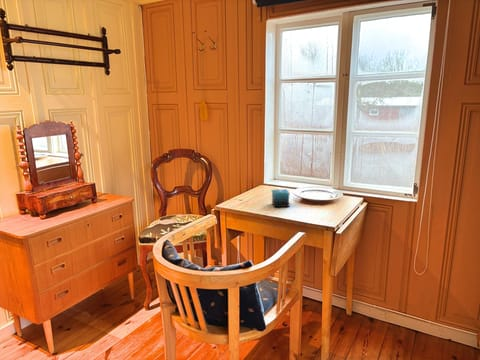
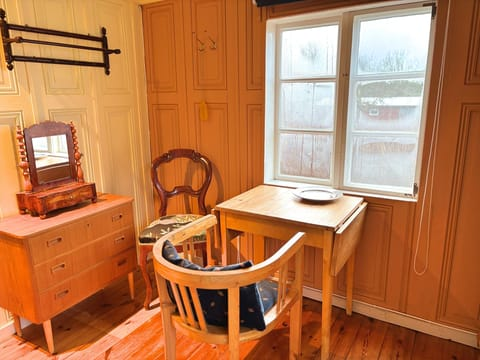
- candle (280, 195)
